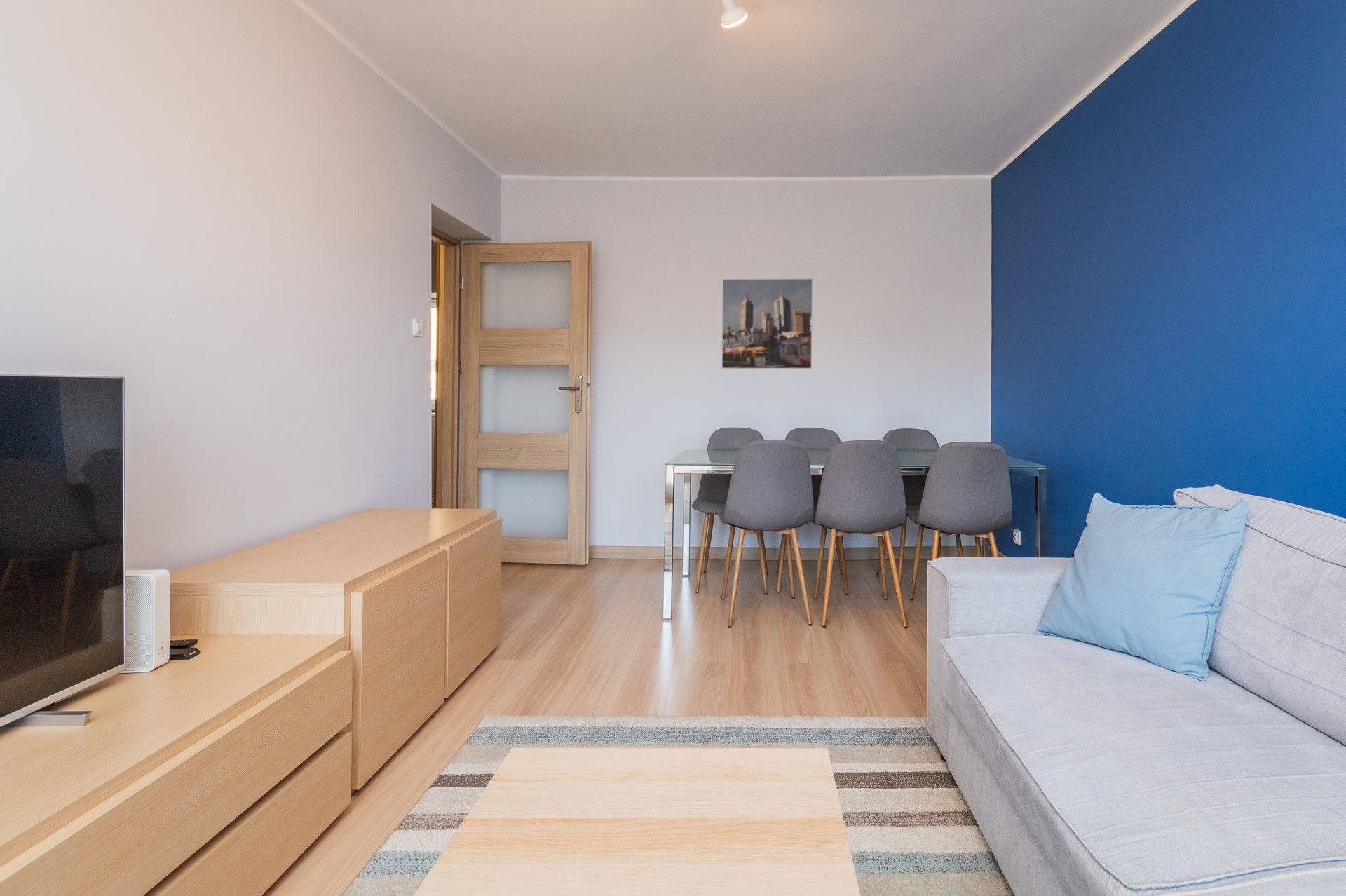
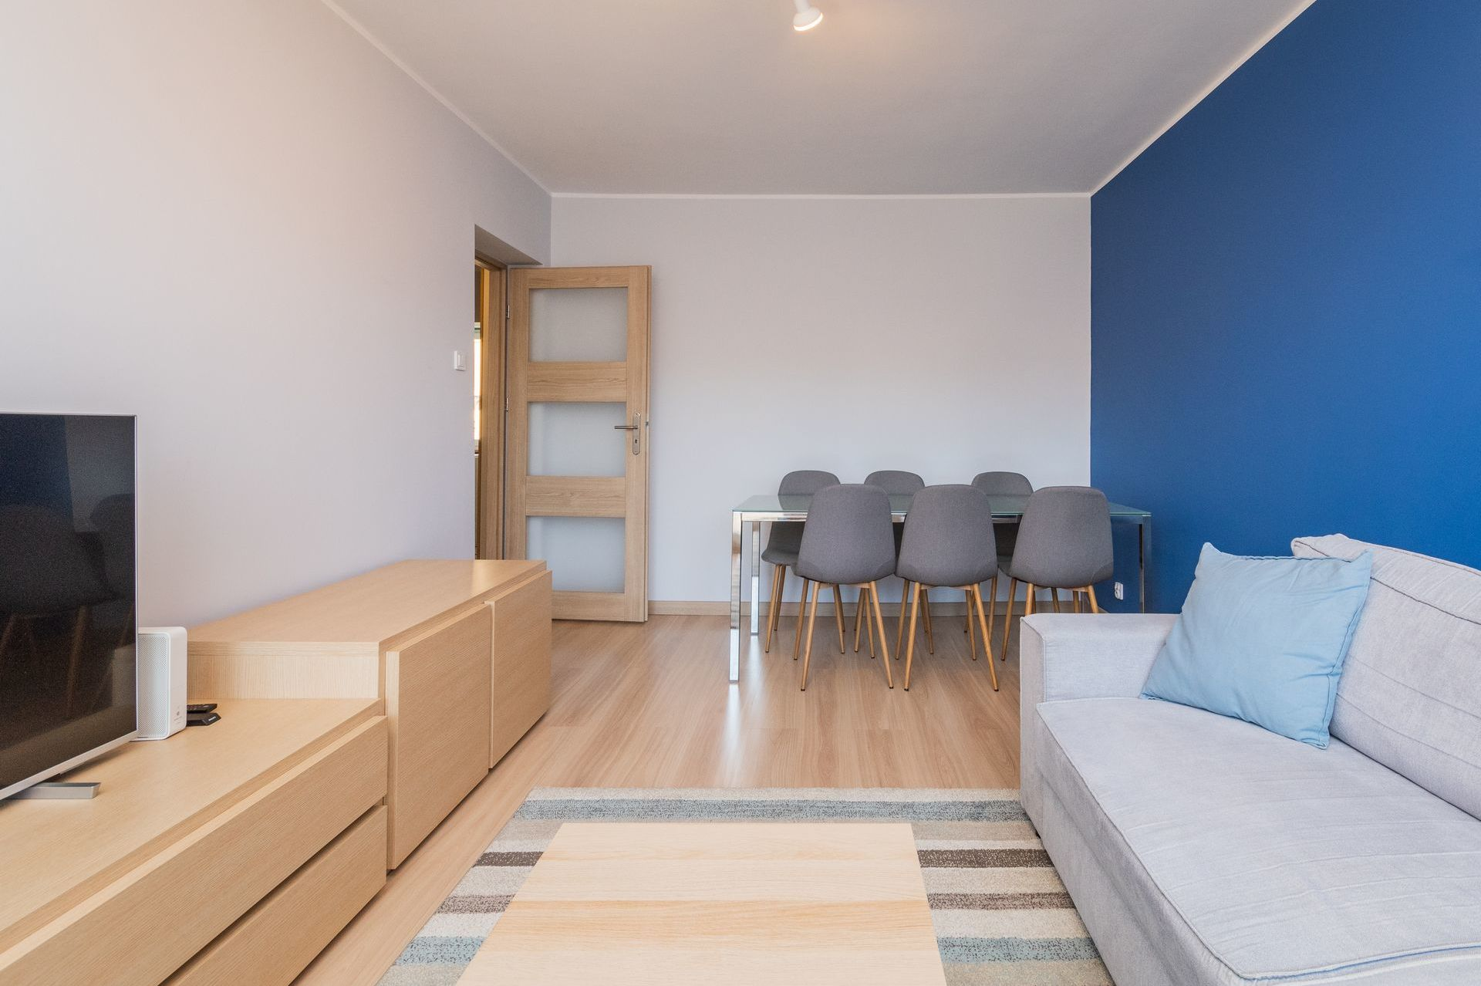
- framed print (766, 324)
